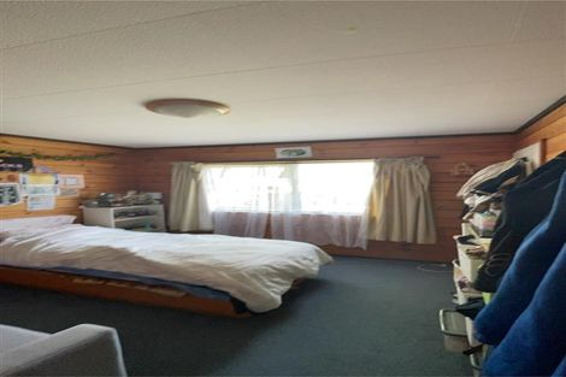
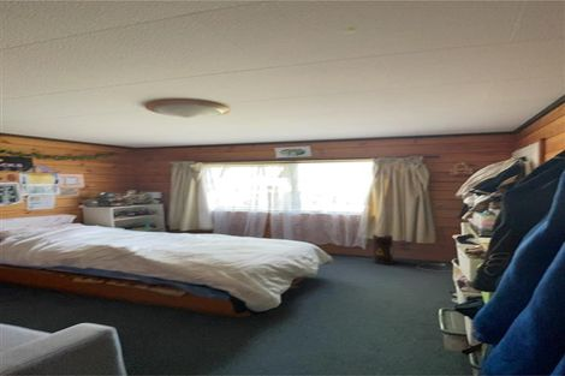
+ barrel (382, 249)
